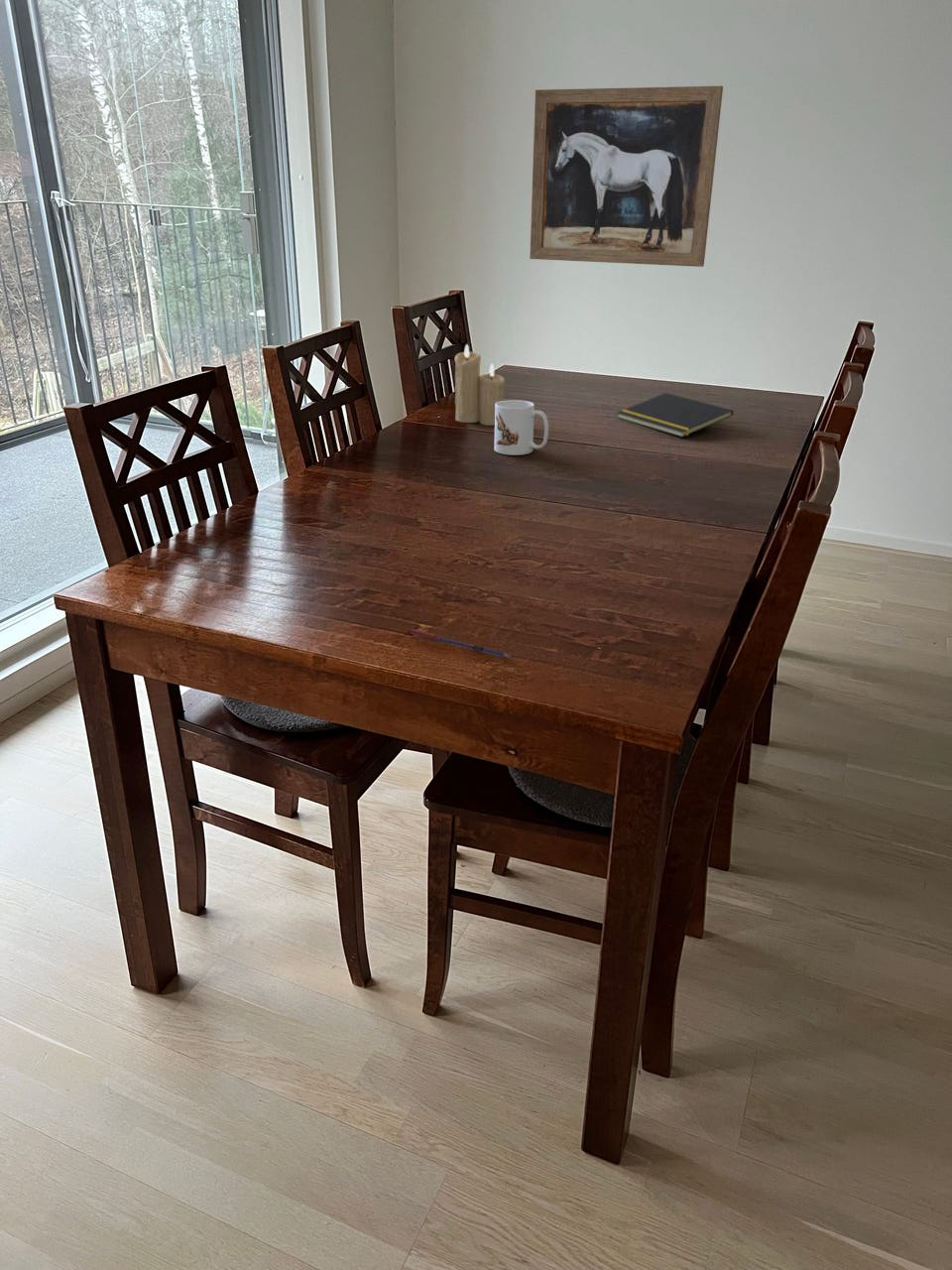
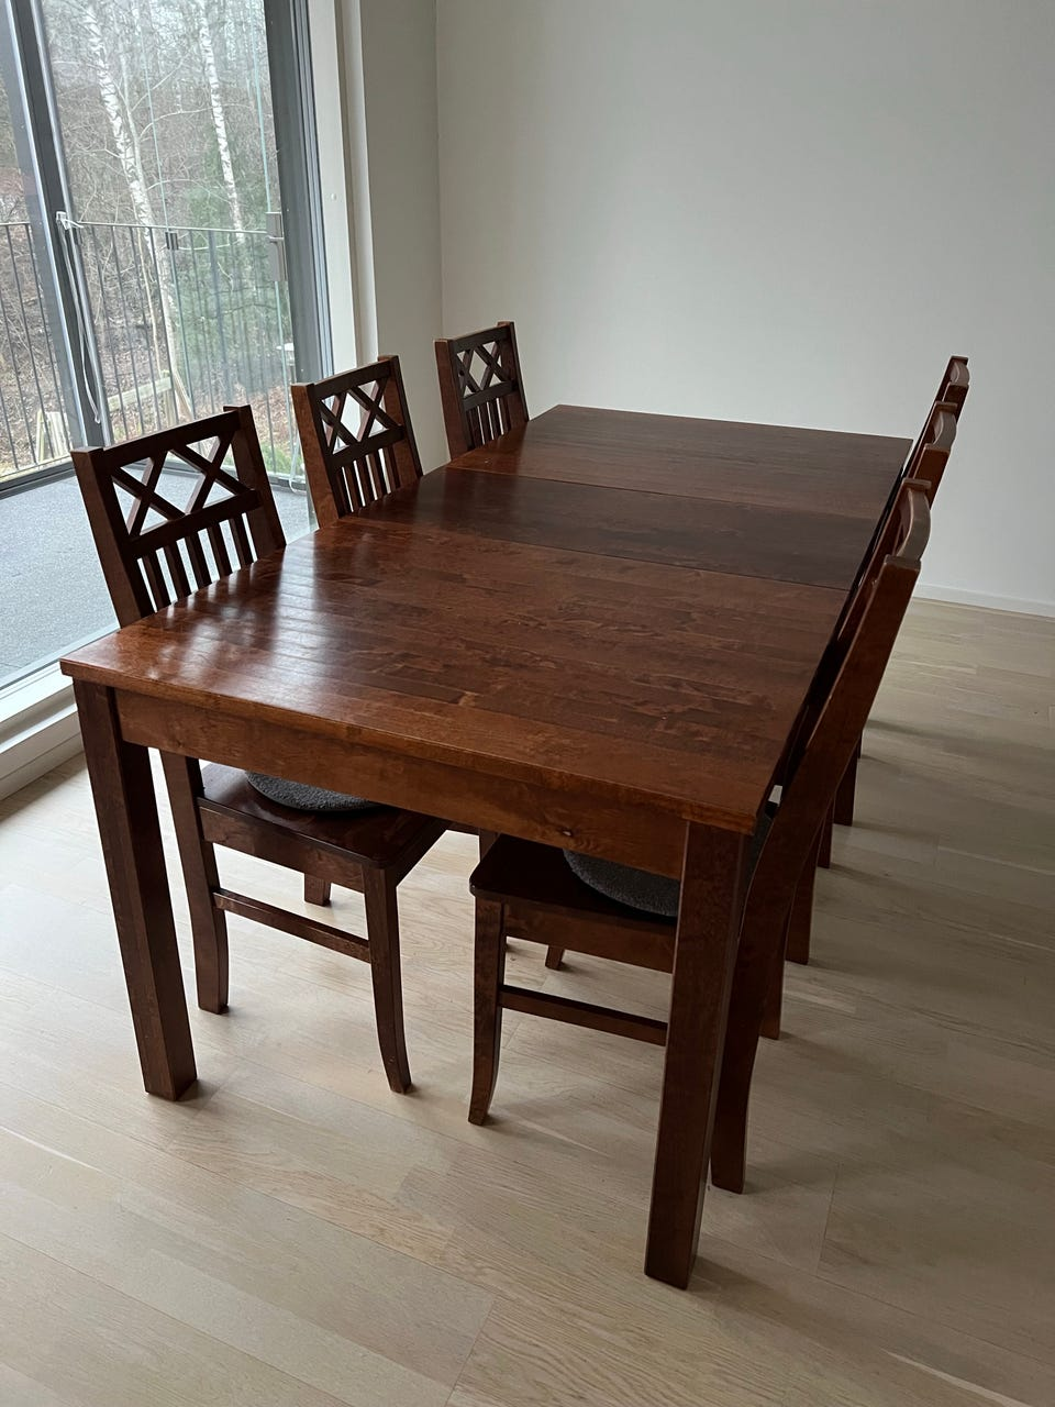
- candle (479, 384)
- mug (522, 428)
- notepad (673, 414)
- wall art (620, 178)
- pen (459, 643)
